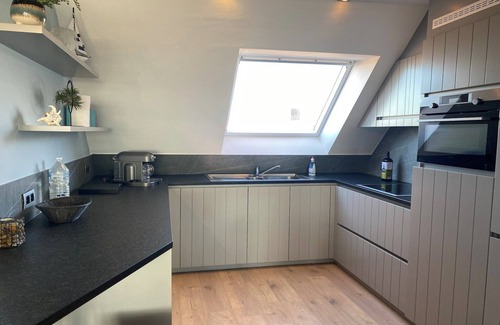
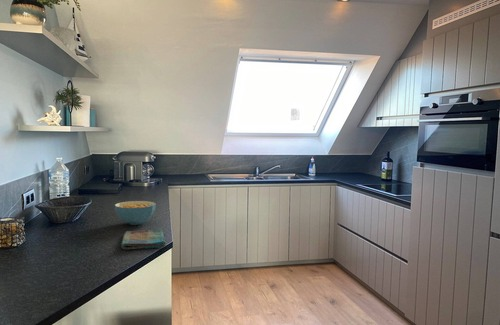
+ cereal bowl (135, 213)
+ dish towel (143, 238)
